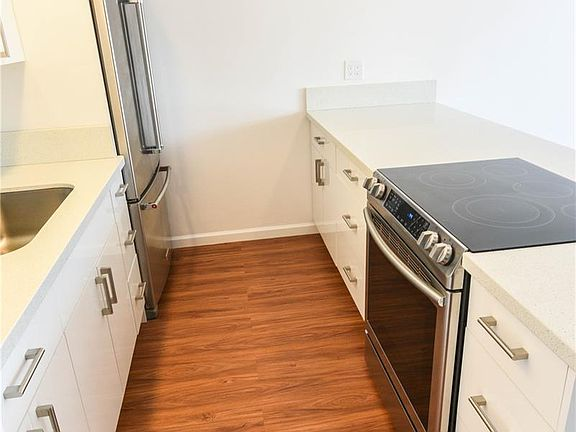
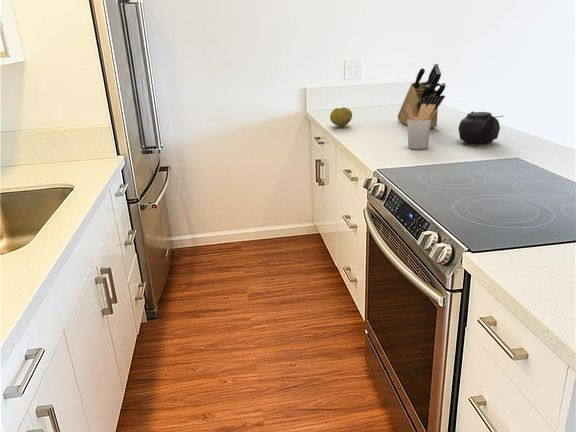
+ teapot (480, 129)
+ utensil holder (421, 125)
+ fruit (341, 117)
+ knife block (420, 95)
